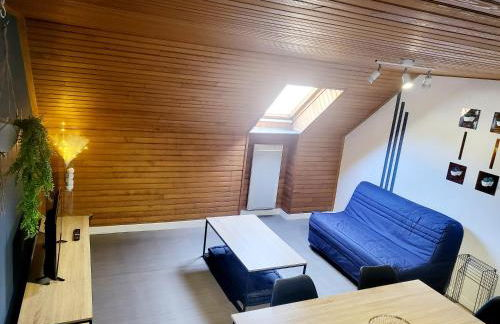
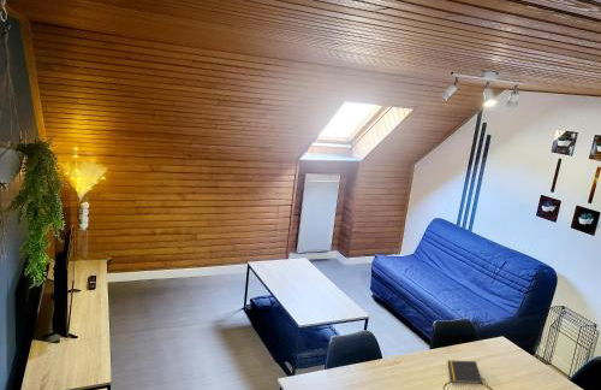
+ notepad (464, 371)
